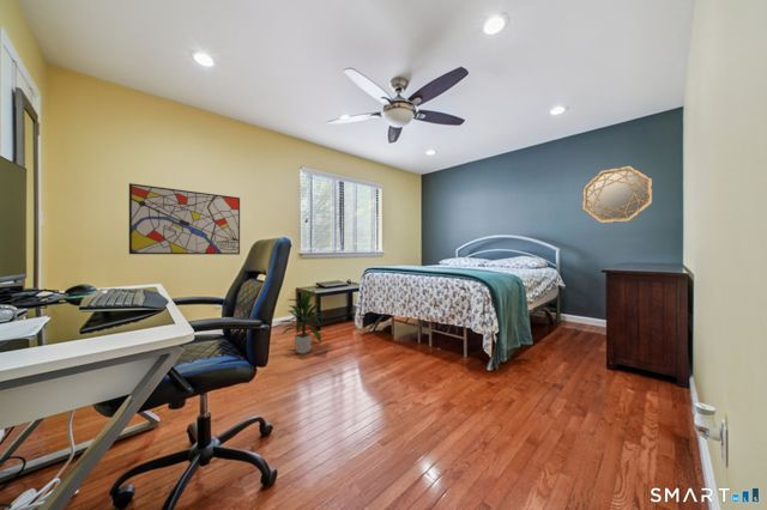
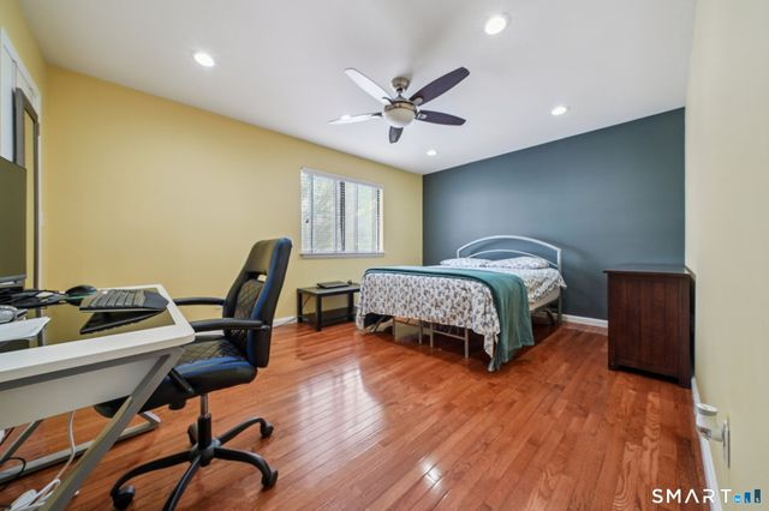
- wall art (189, 223)
- home mirror (615, 195)
- indoor plant (303, 321)
